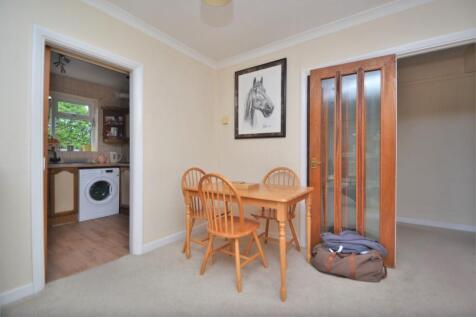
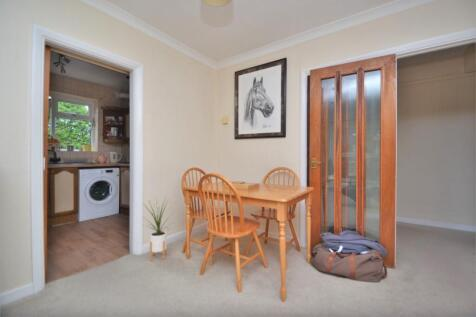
+ house plant (158, 225)
